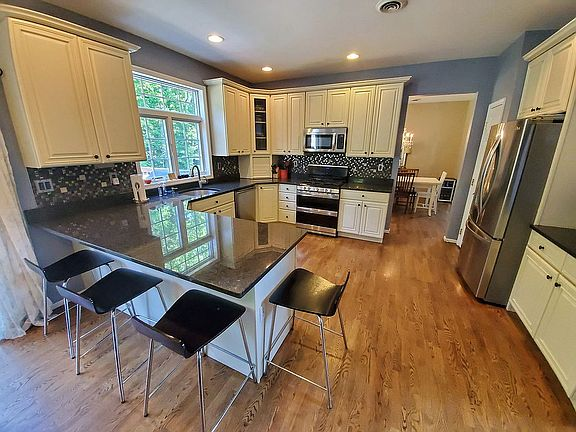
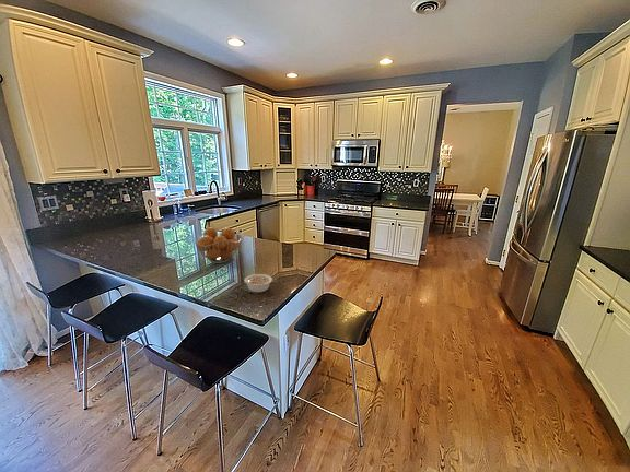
+ fruit basket (219, 244)
+ legume (259, 283)
